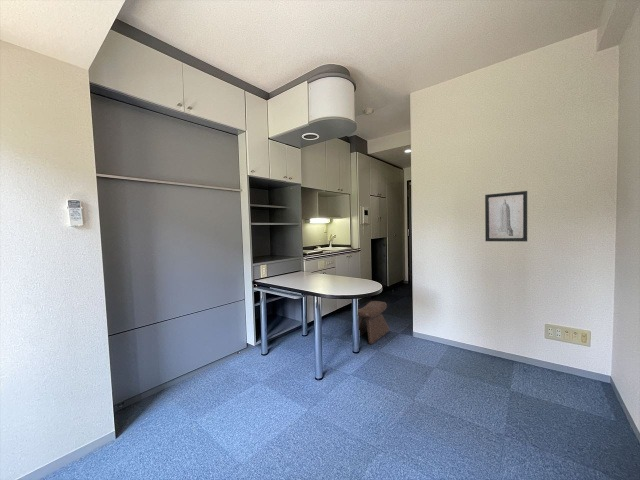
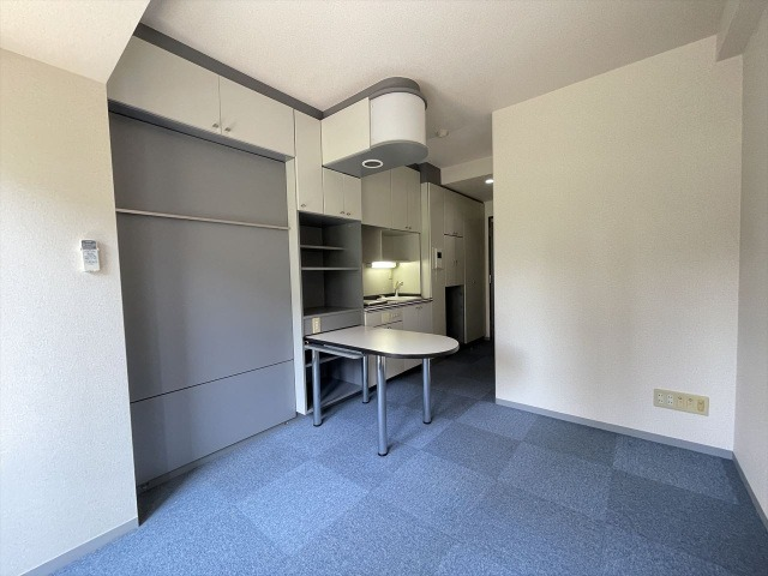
- wall art (505, 217)
- stool (371, 320)
